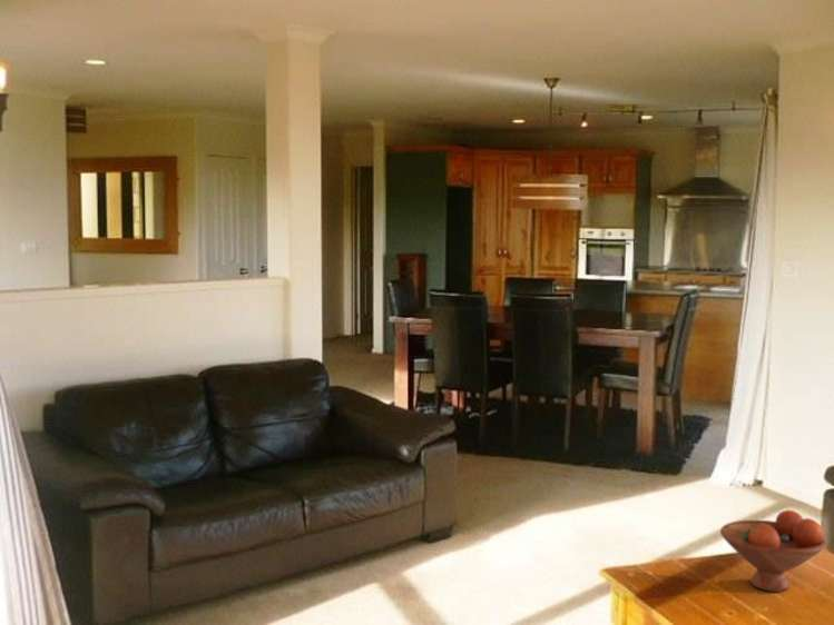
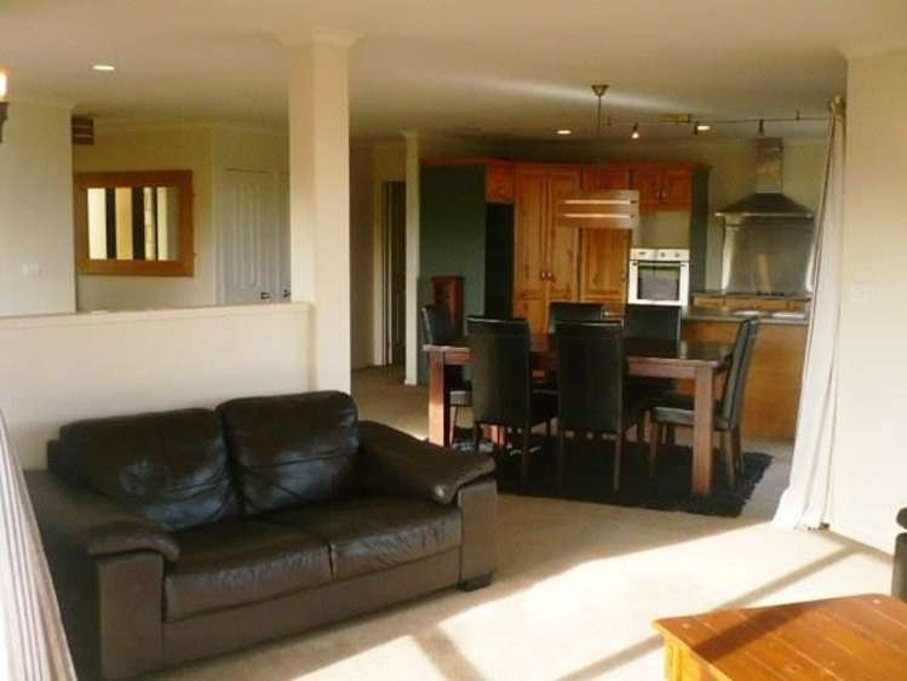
- fruit bowl (772, 549)
